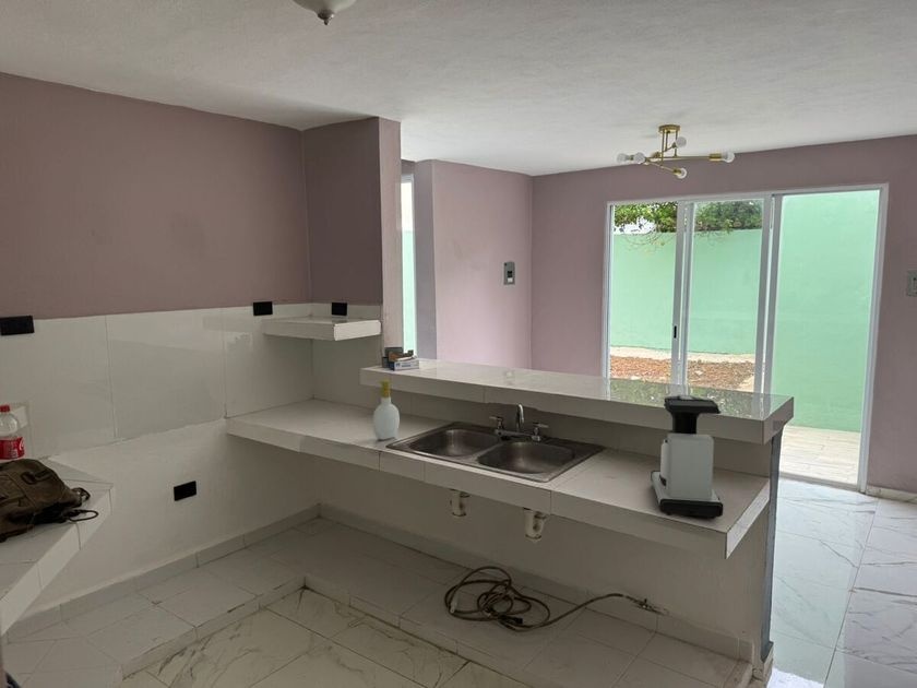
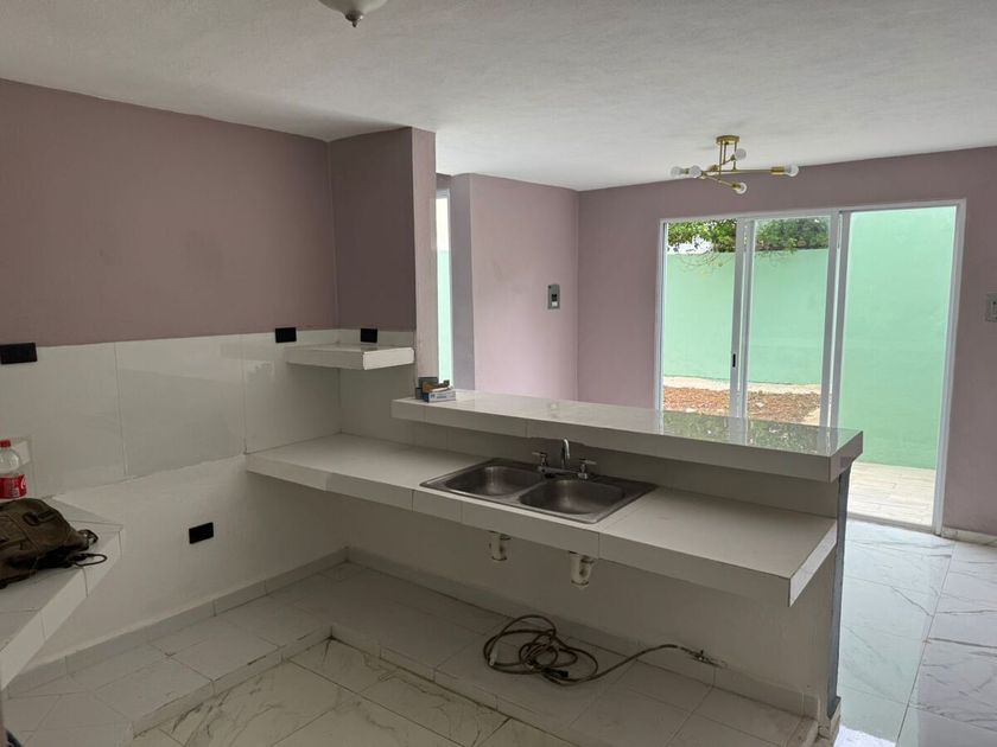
- soap bottle (385, 408)
- coffee maker (686, 449)
